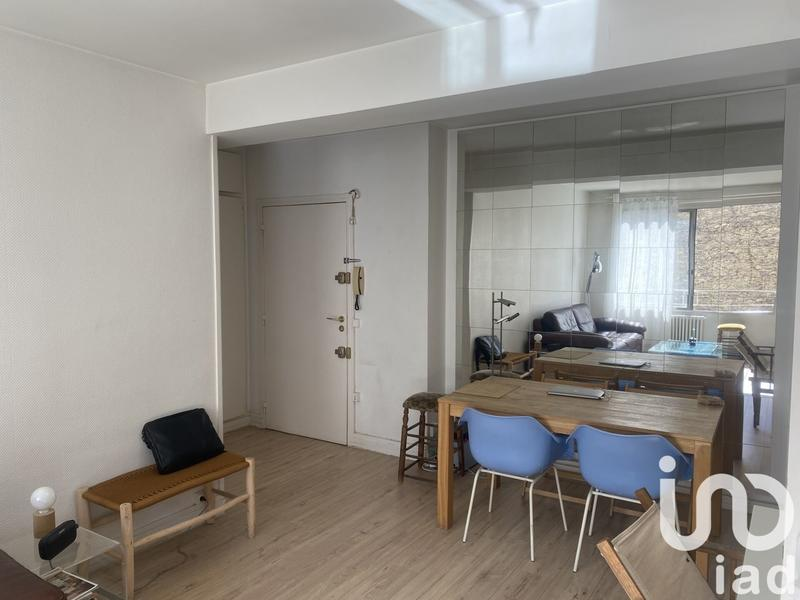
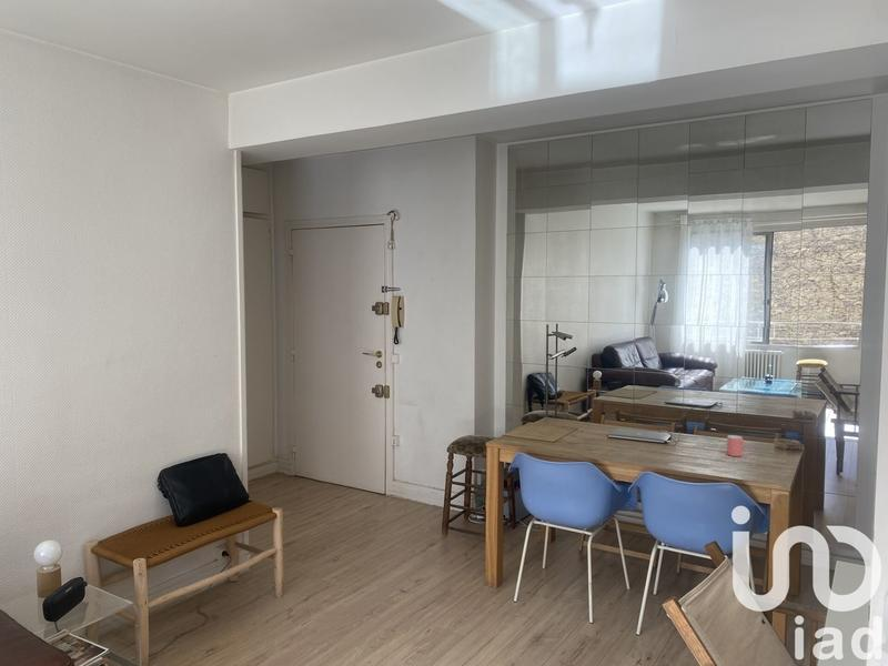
+ cup (737, 446)
